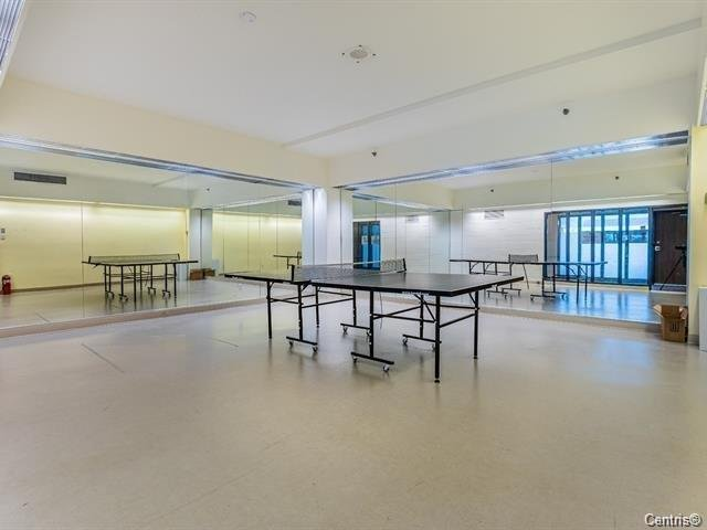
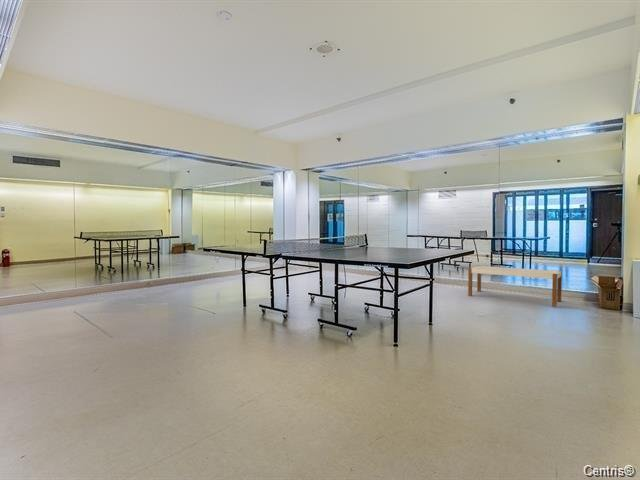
+ bench (513, 275)
